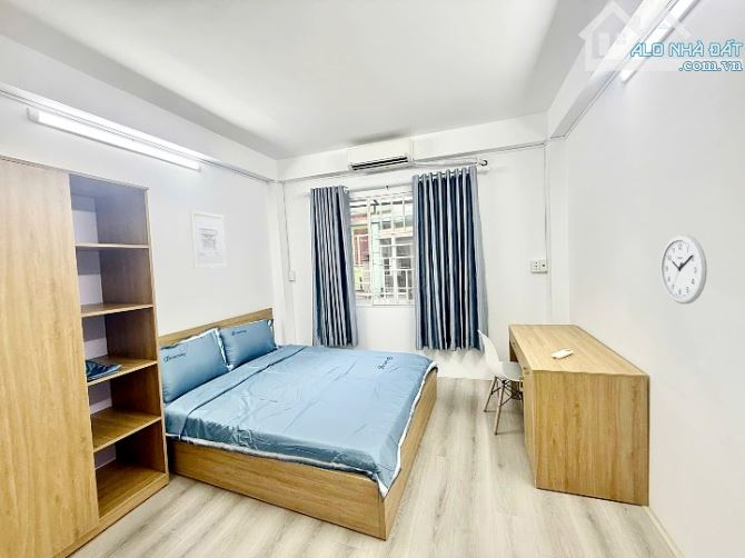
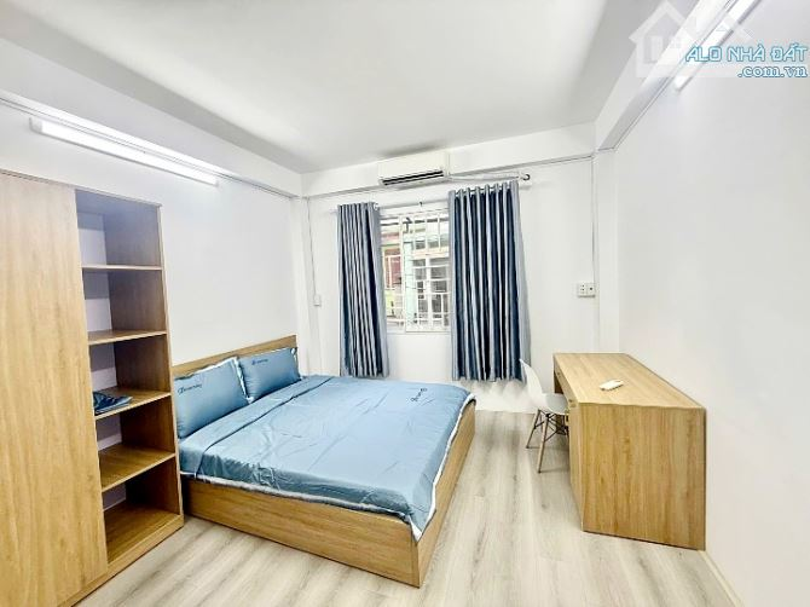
- wall clock (679, 269)
- wall art (209, 240)
